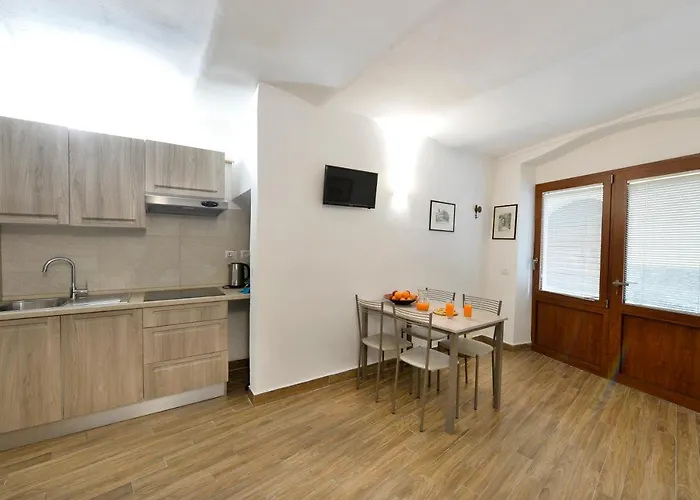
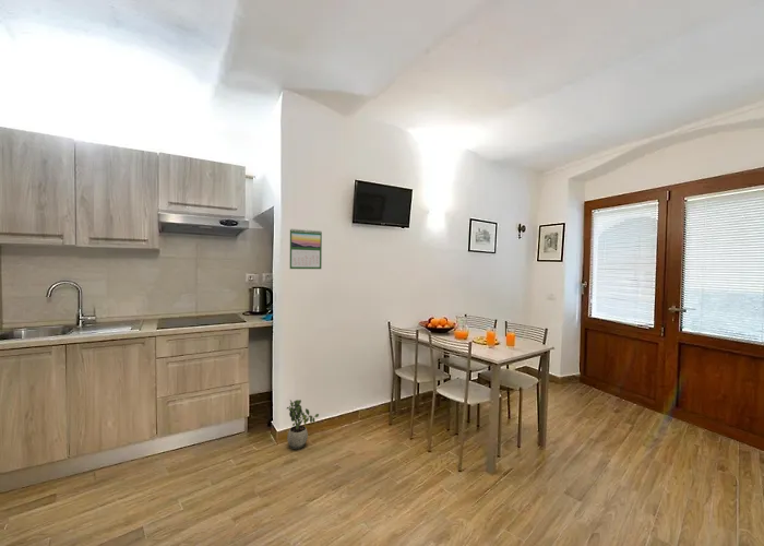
+ calendar (306, 249)
+ potted plant (300, 423)
